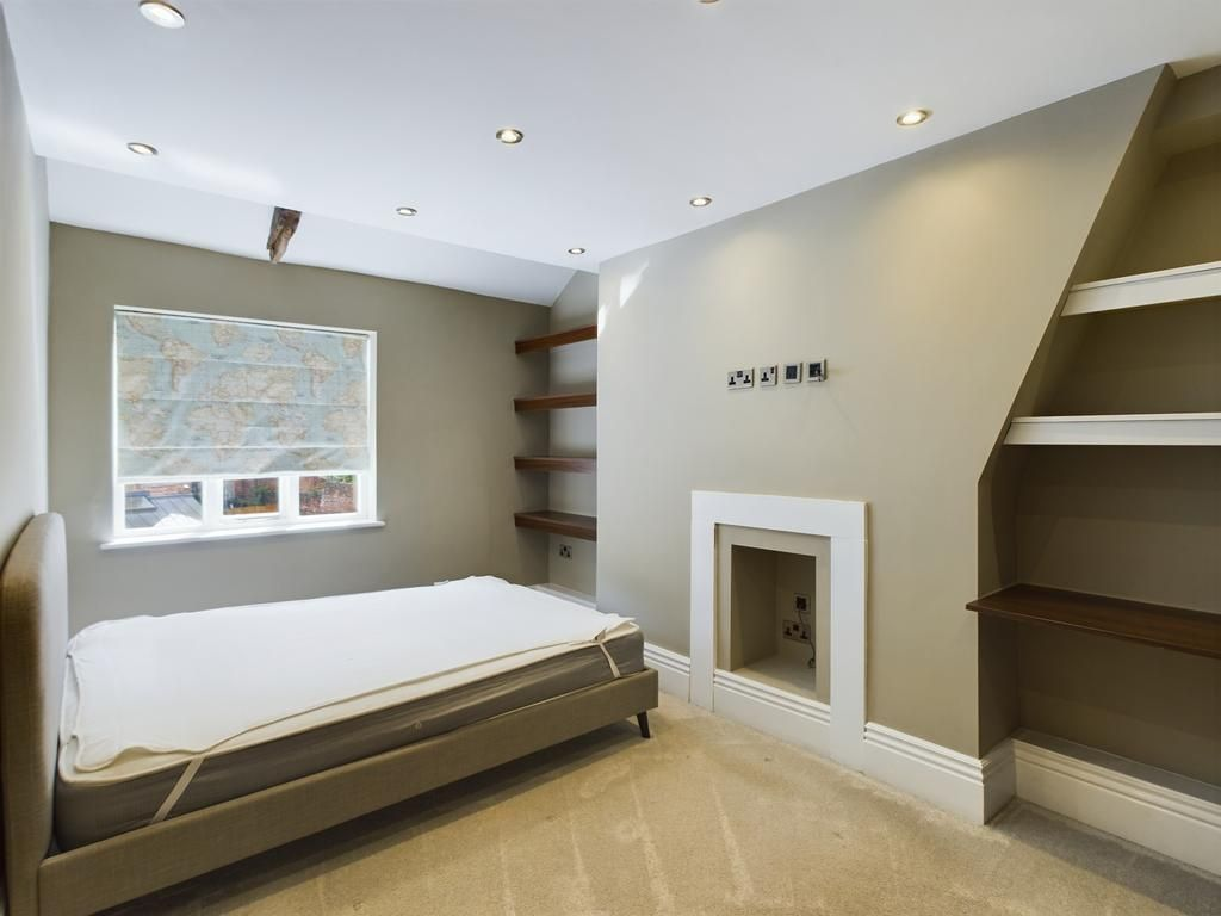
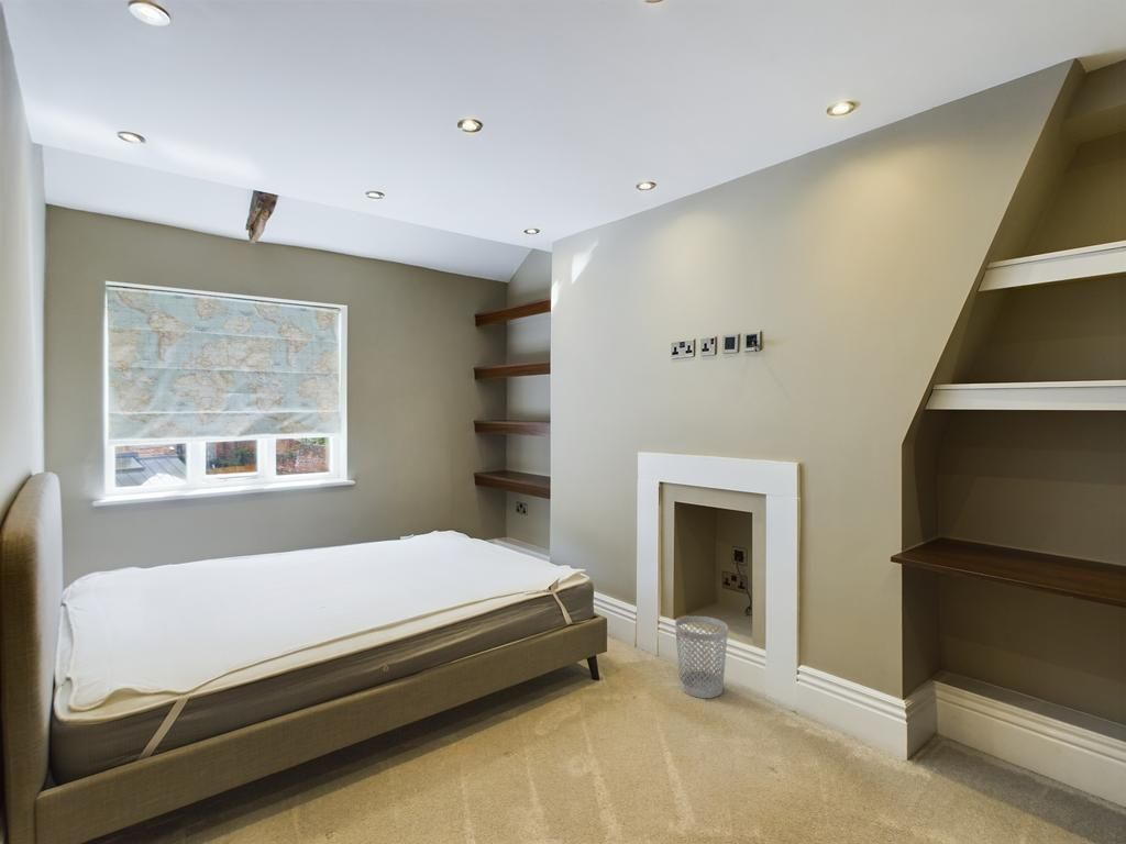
+ wastebasket (700, 656)
